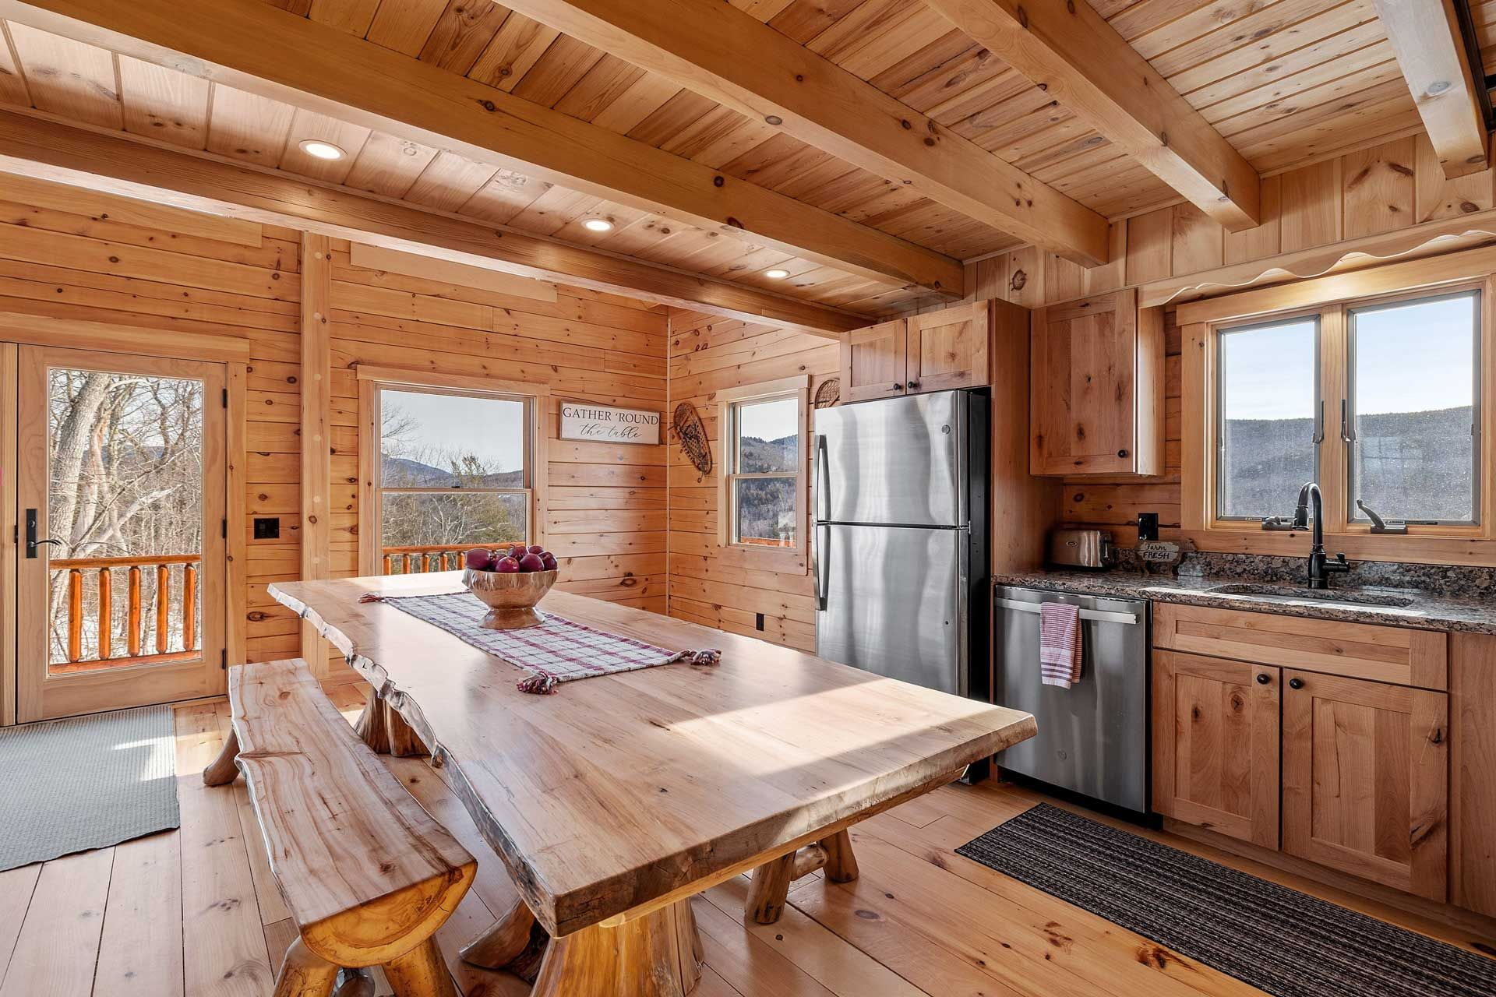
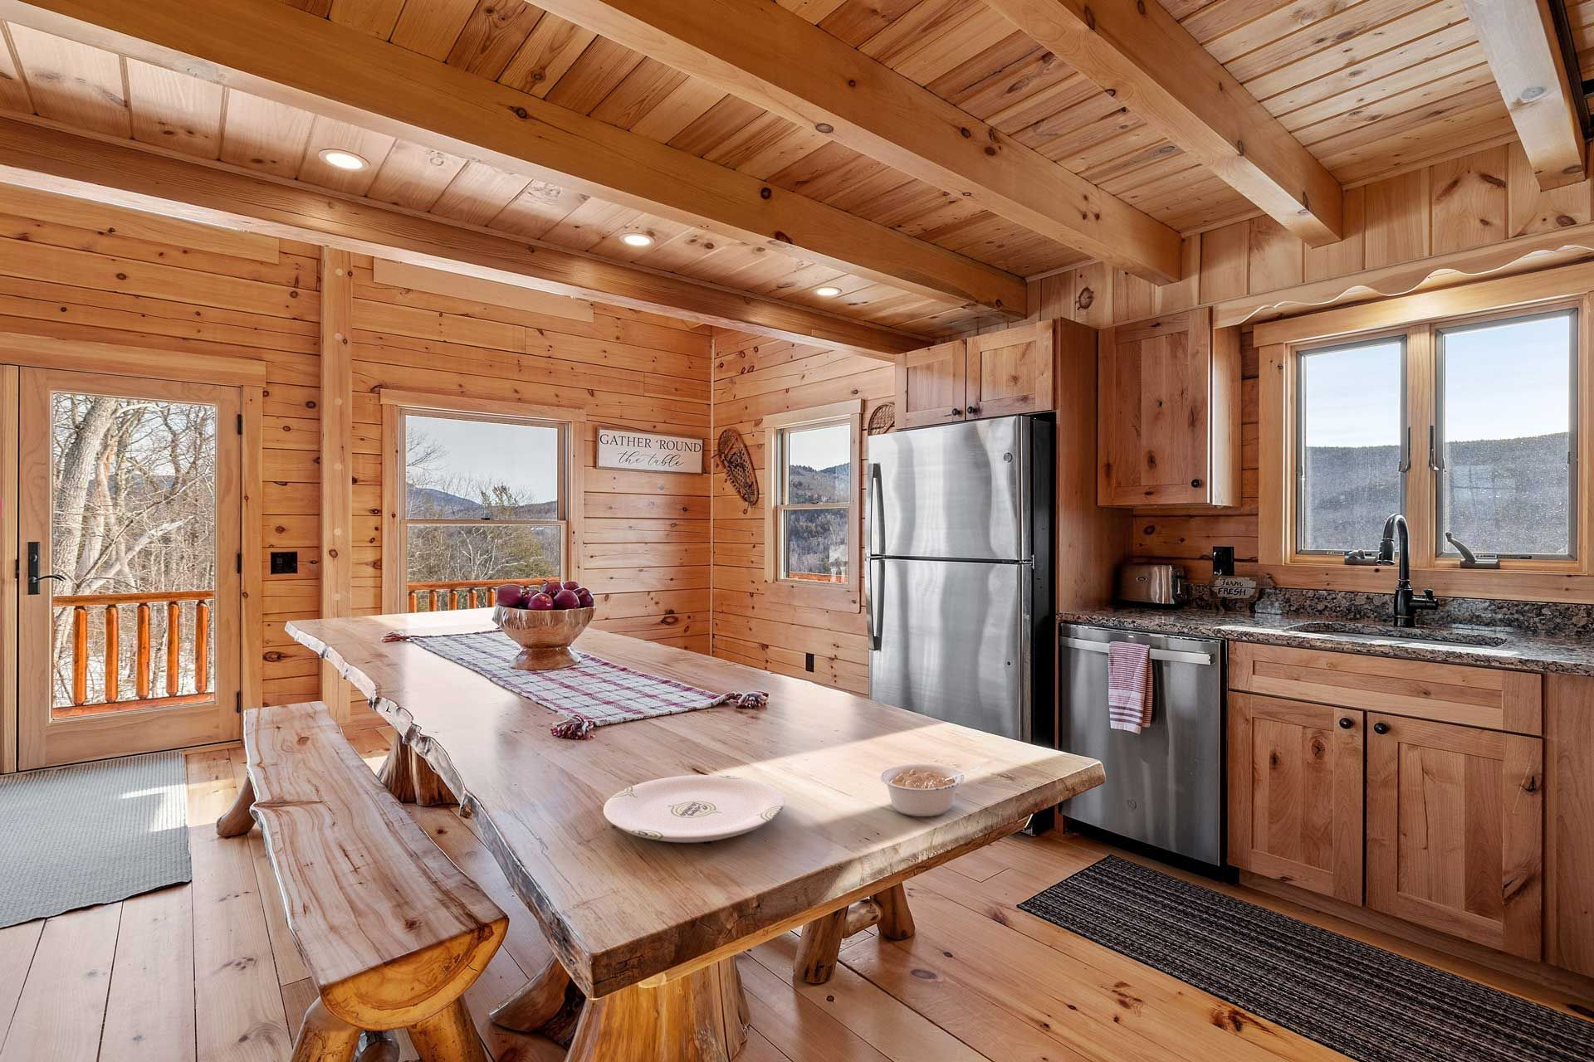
+ legume (924, 787)
+ plate (695, 808)
